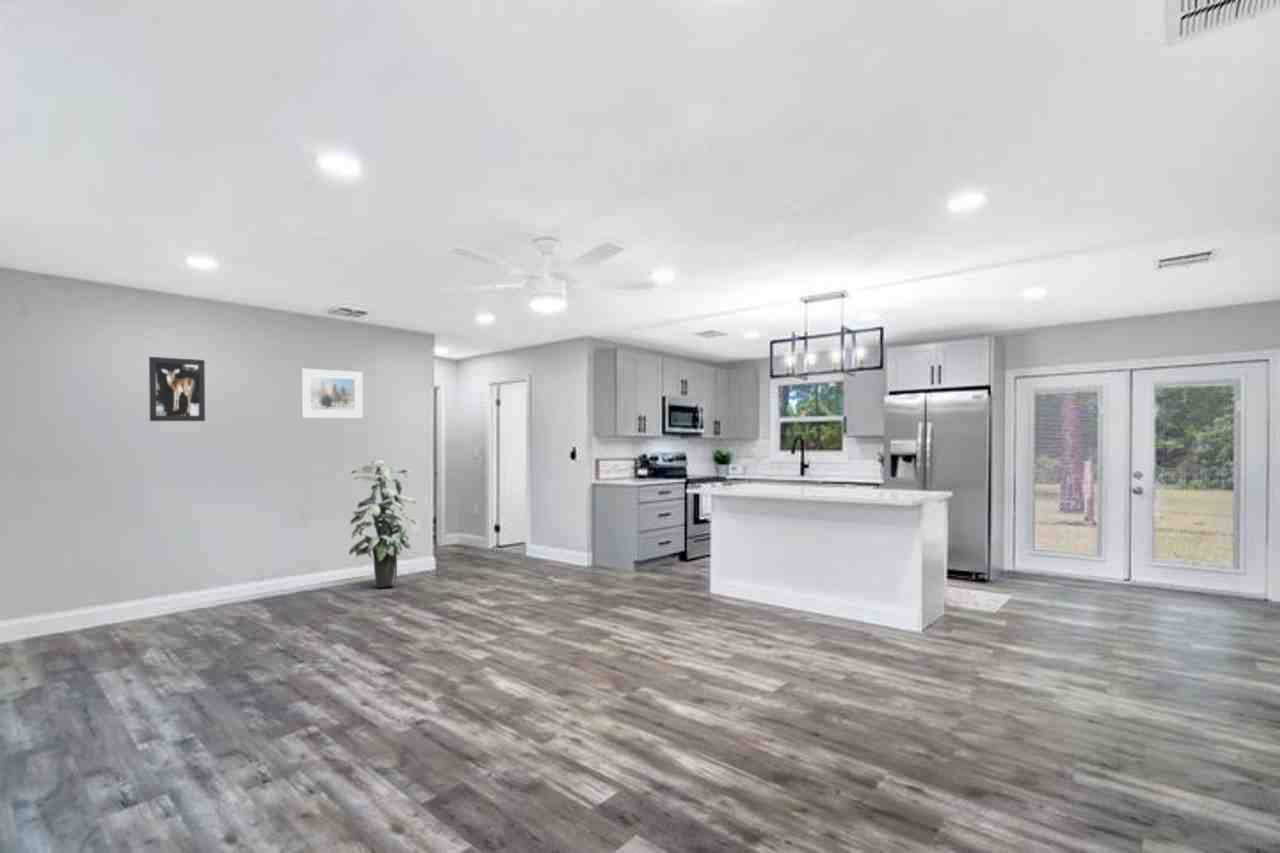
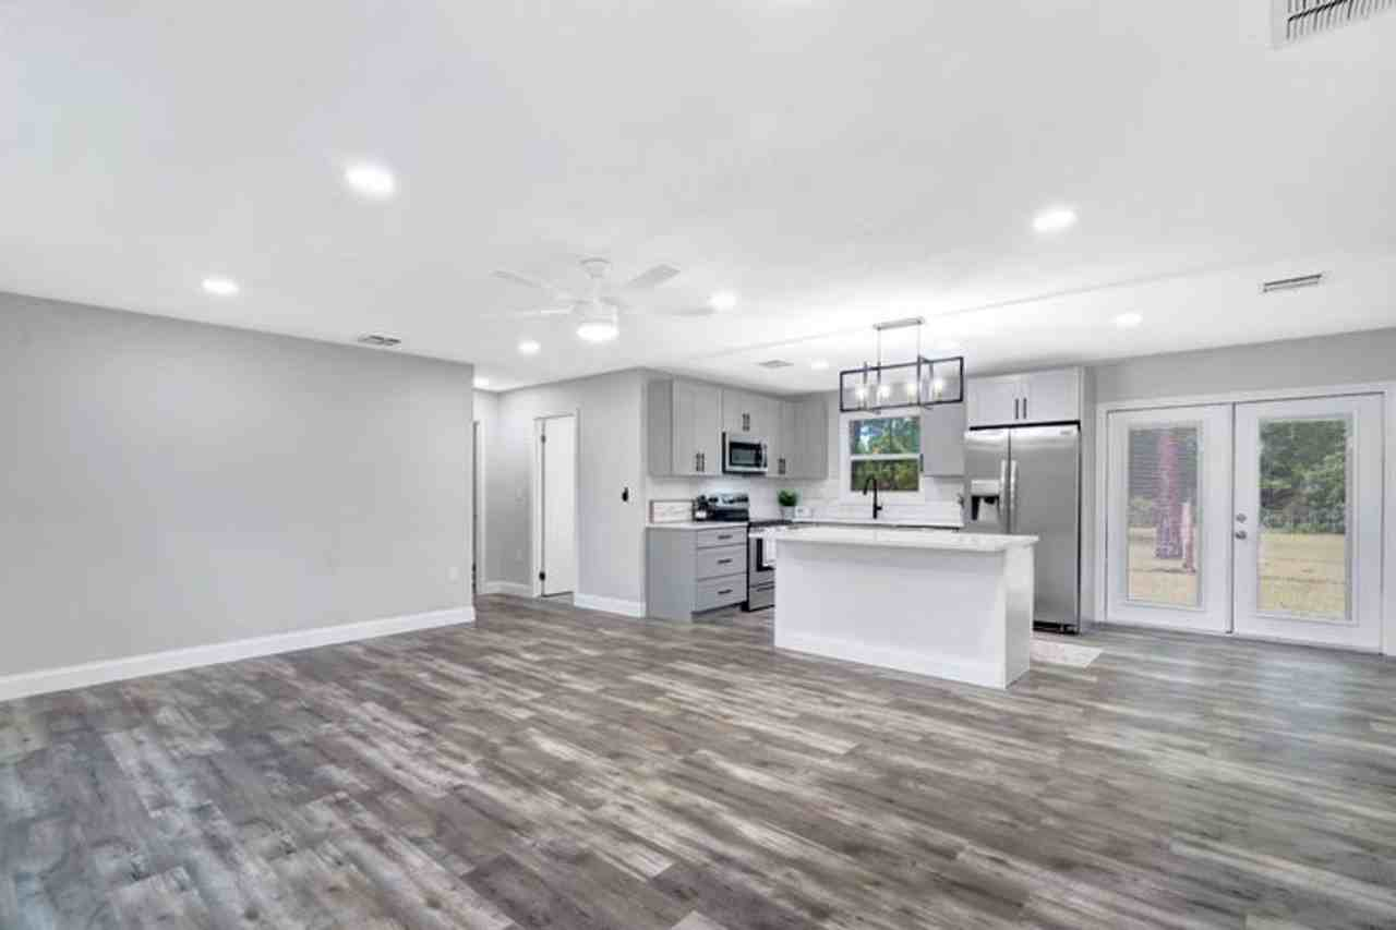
- wall art (177, 389)
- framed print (333, 394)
- indoor plant (381, 522)
